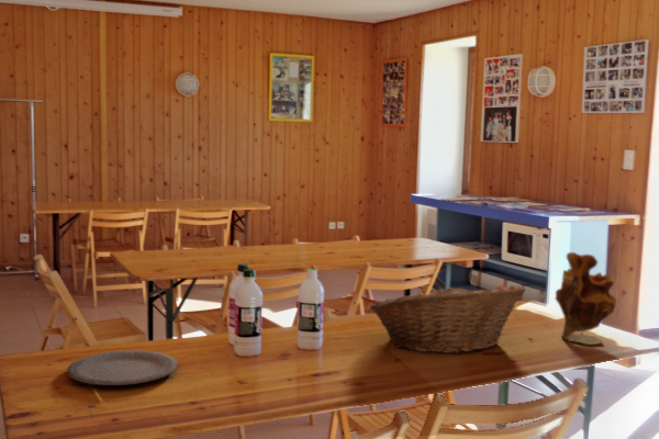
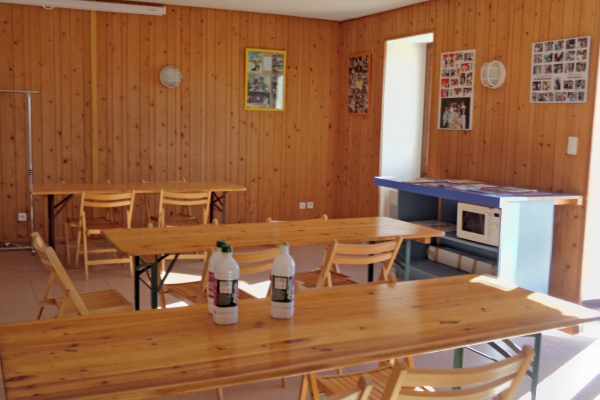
- vase (587, 295)
- plate (123, 368)
- fruit basket (447, 311)
